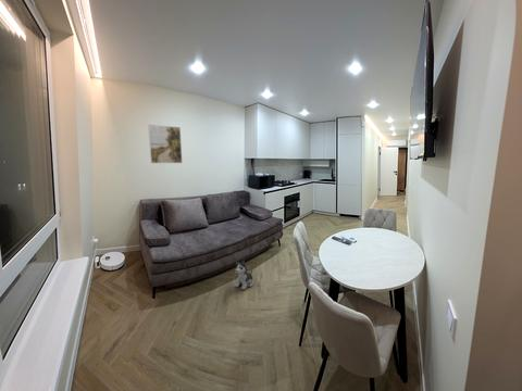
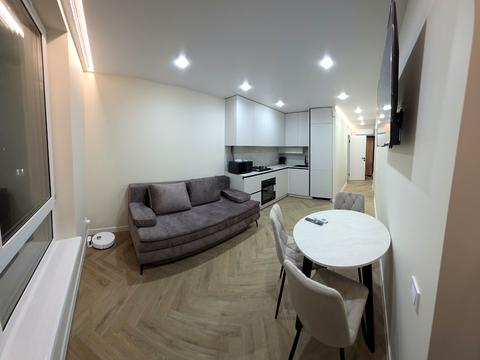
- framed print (165, 144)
- plush toy (245, 270)
